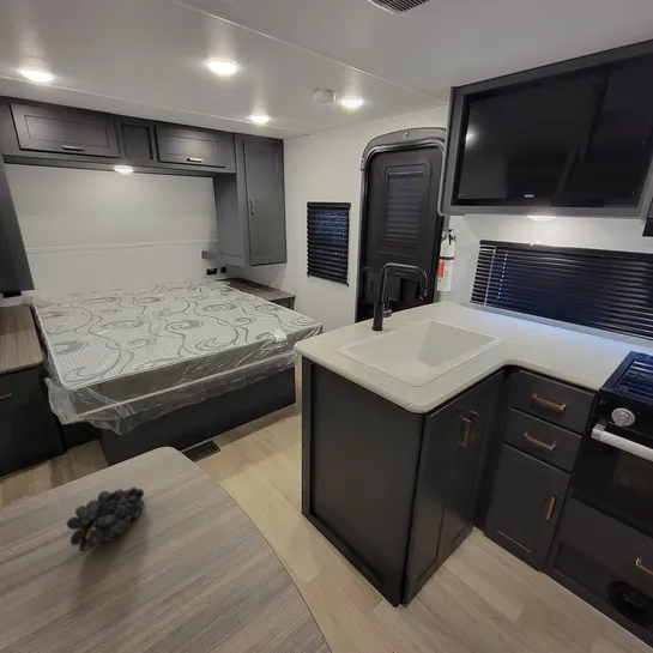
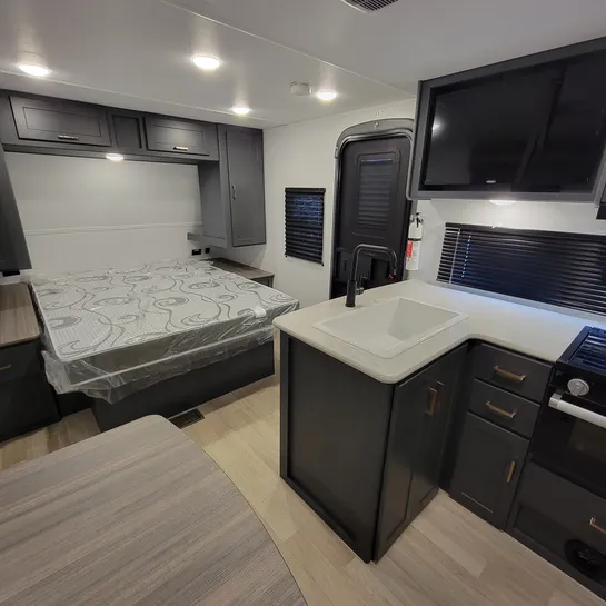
- fruit (113, 510)
